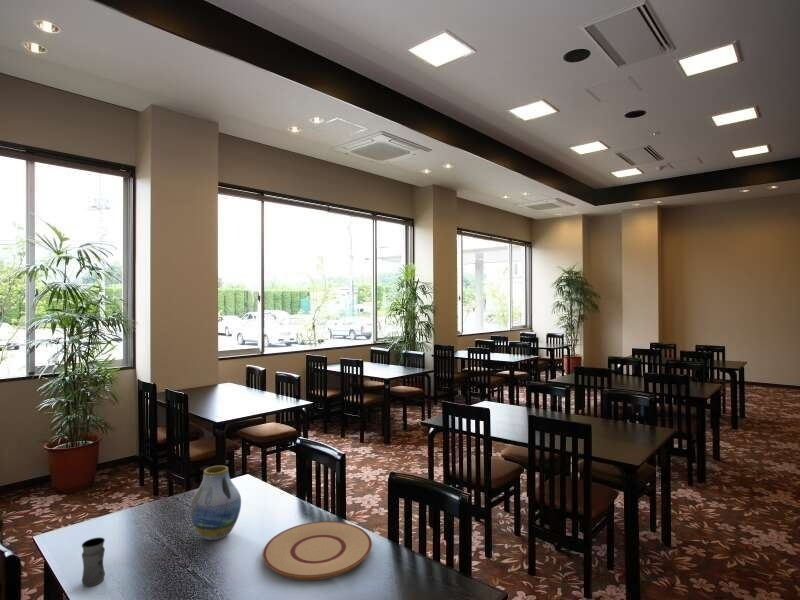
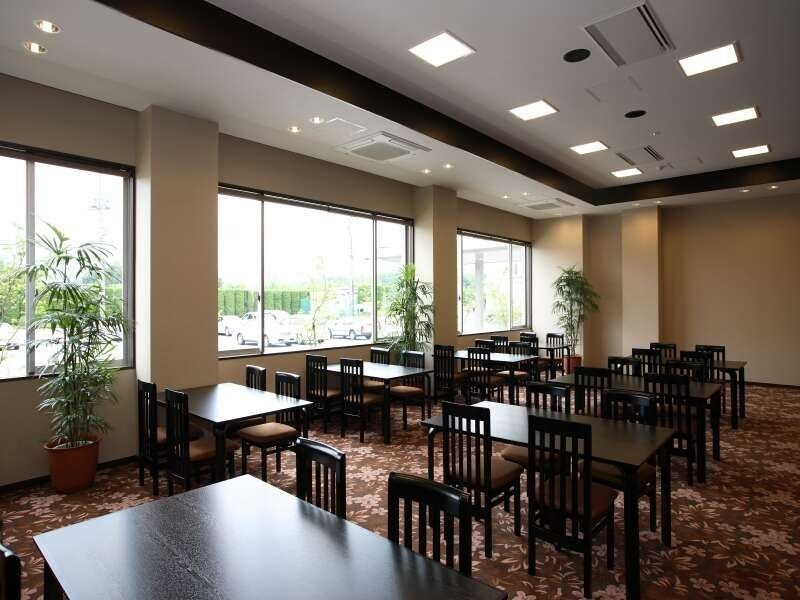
- vase (216, 502)
- plate (318, 548)
- jar (93, 561)
